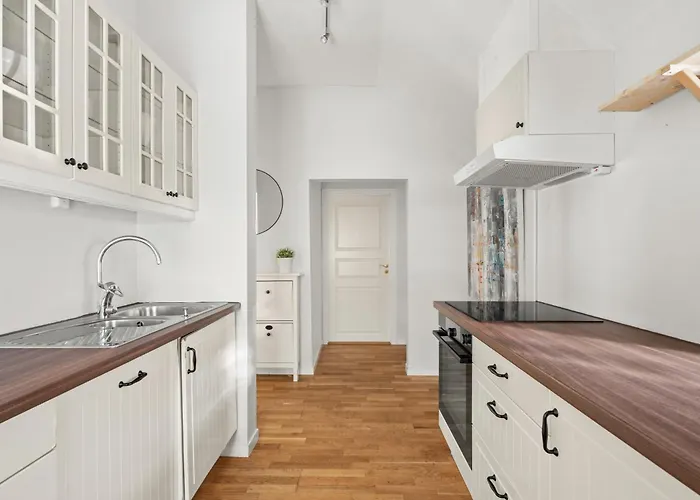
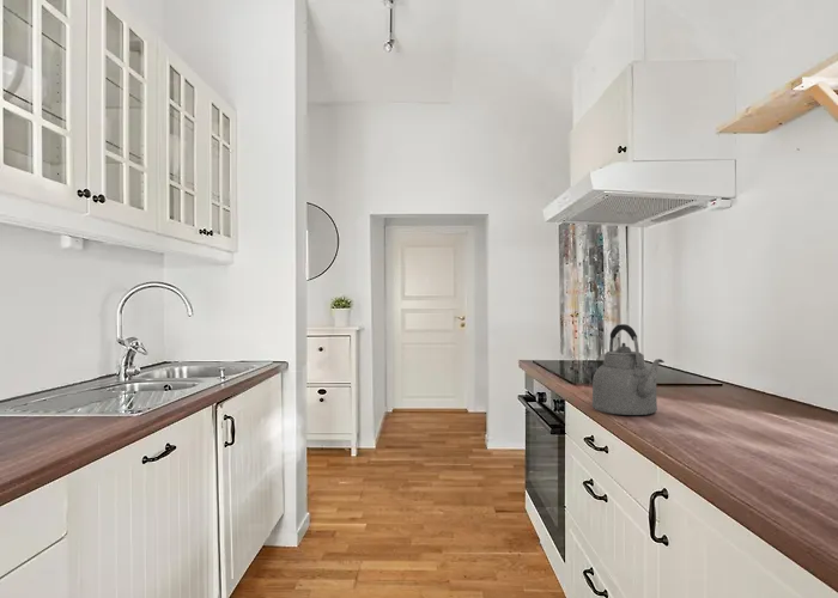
+ kettle (632, 368)
